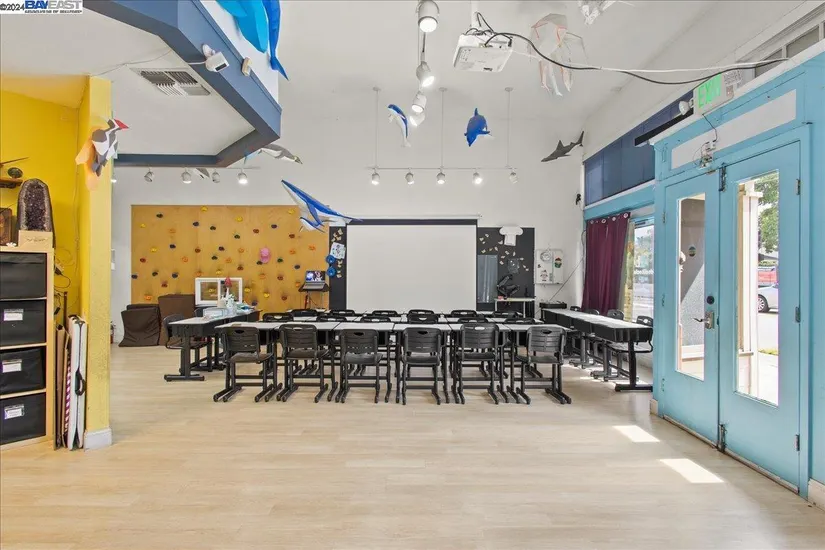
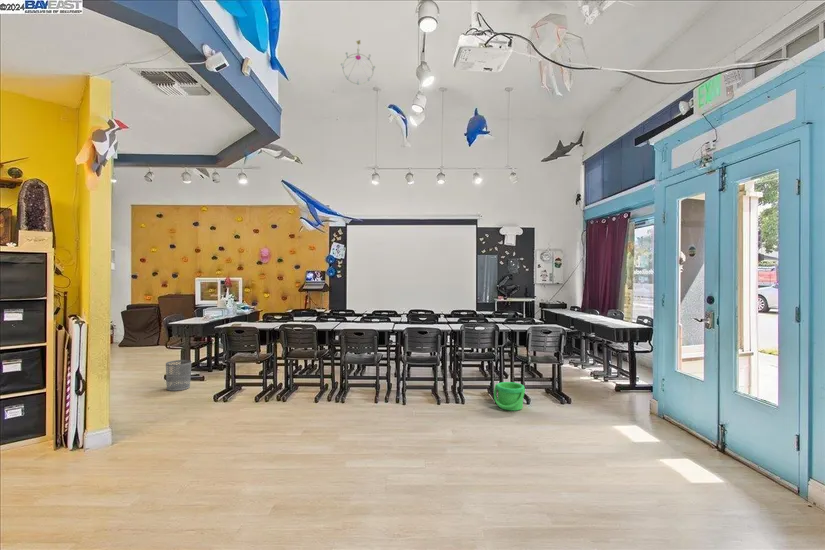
+ ceiling mobile (358, 56)
+ bucket (509, 396)
+ waste bin (178, 375)
